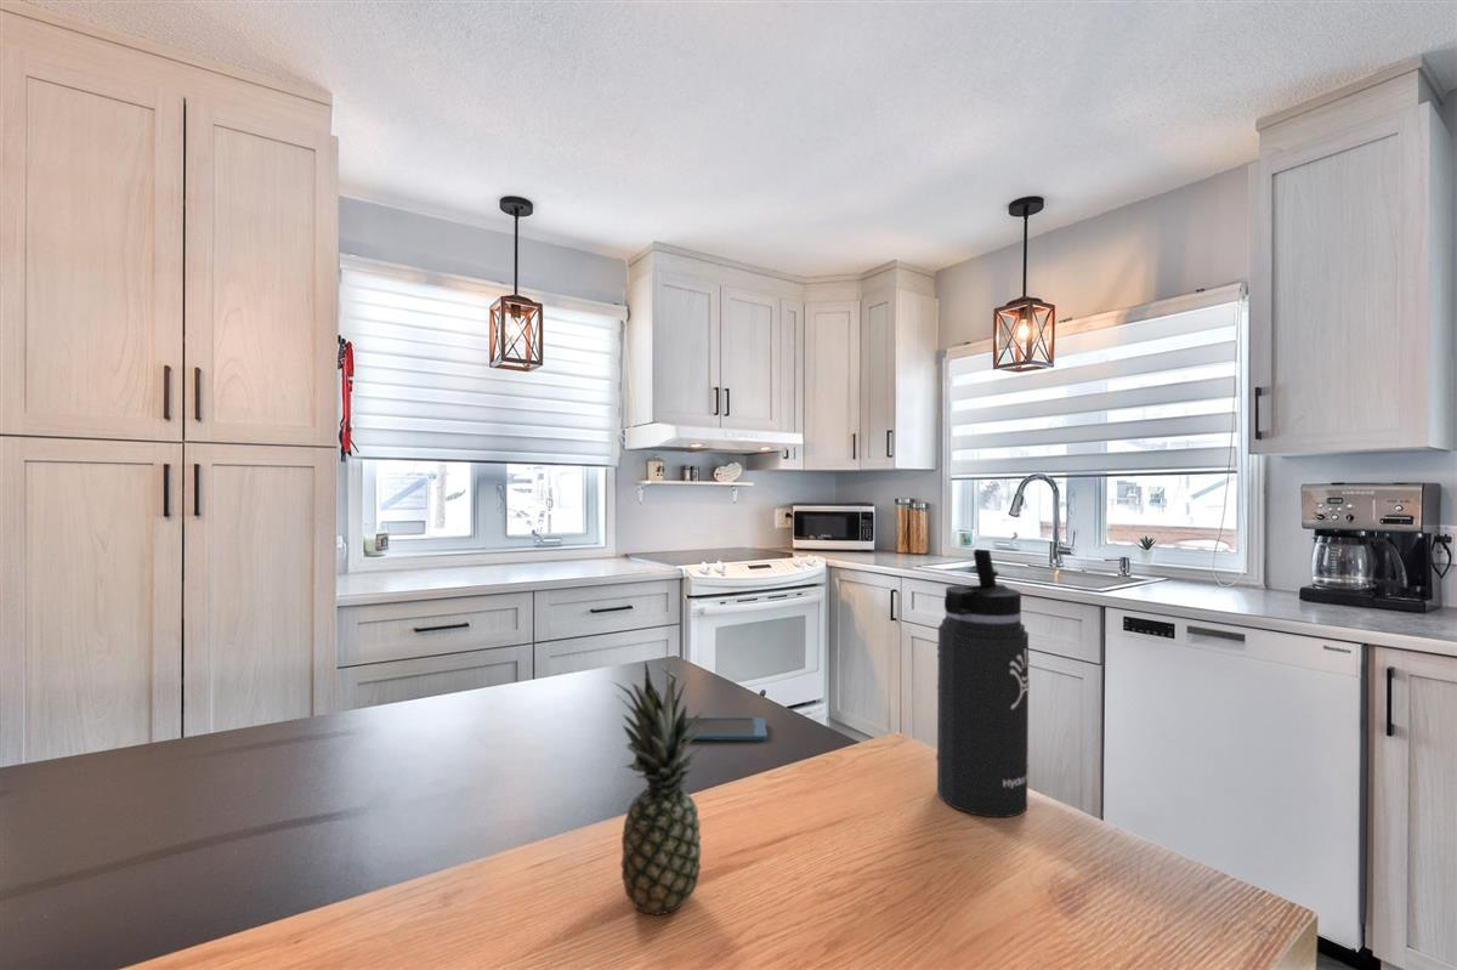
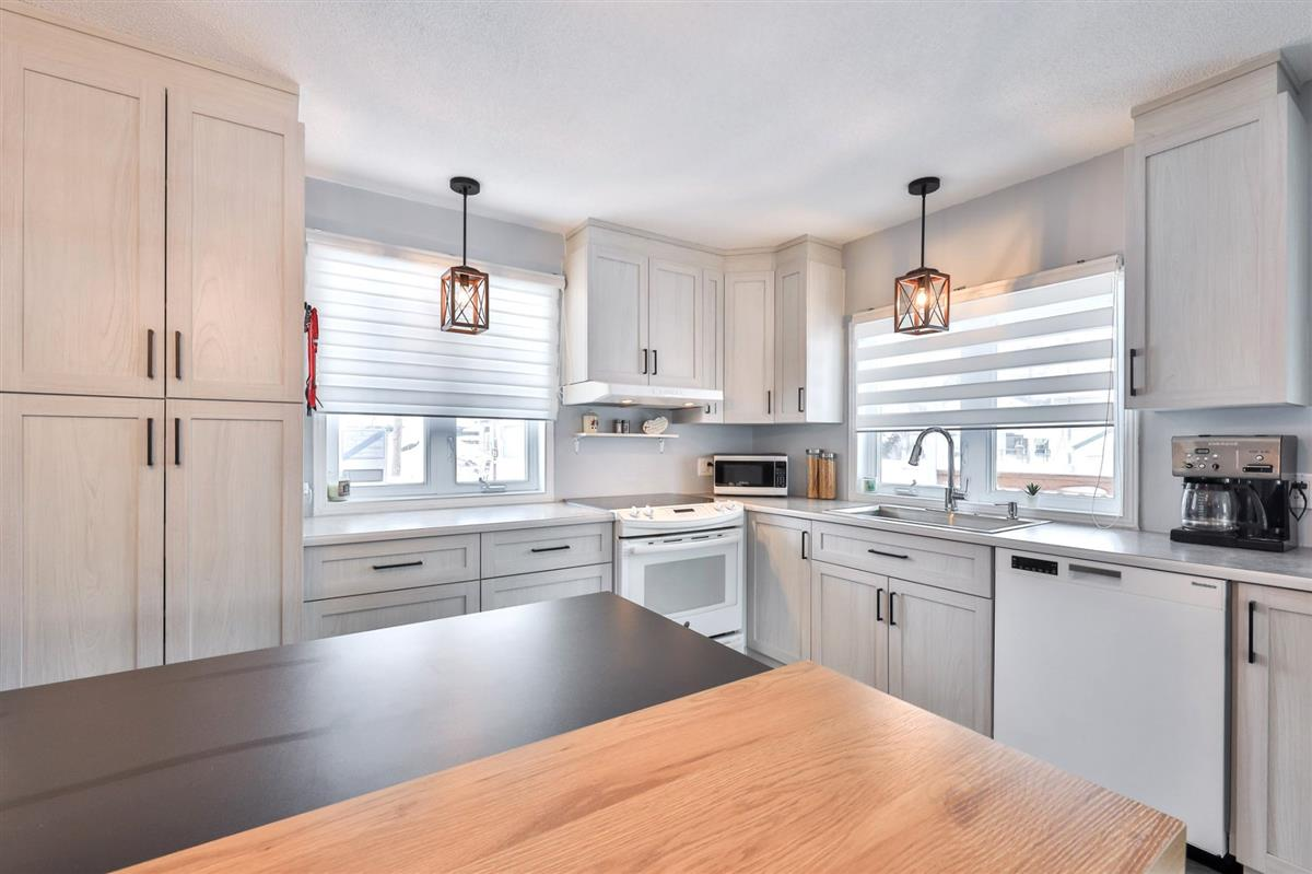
- smartphone (715, 727)
- fruit (658, 778)
- thermos bottle (977, 674)
